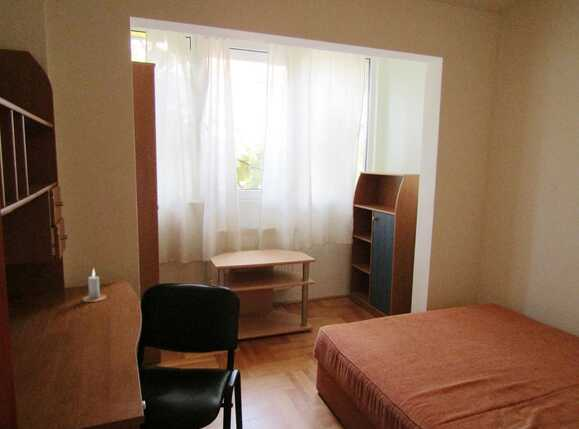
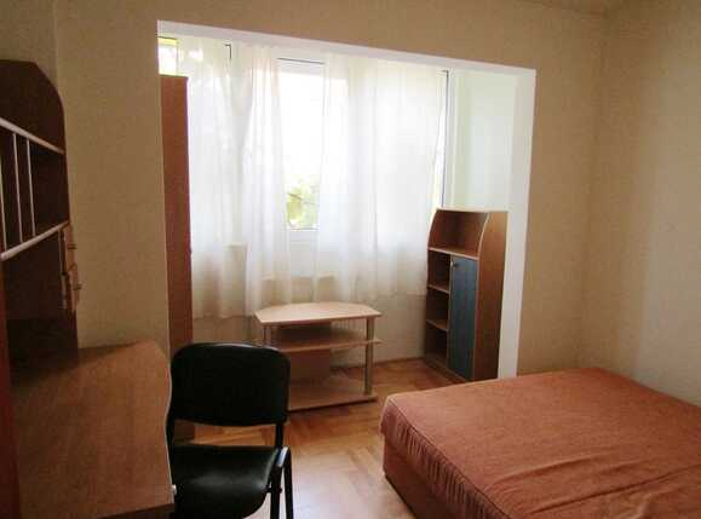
- candle (93, 283)
